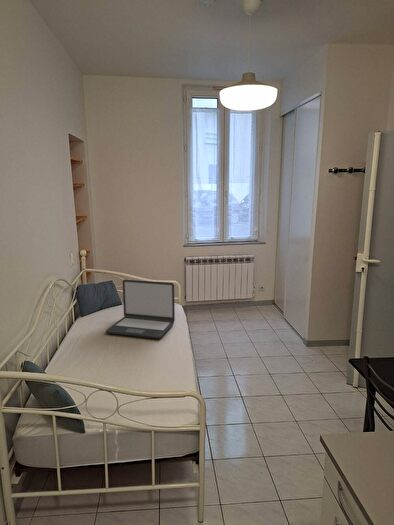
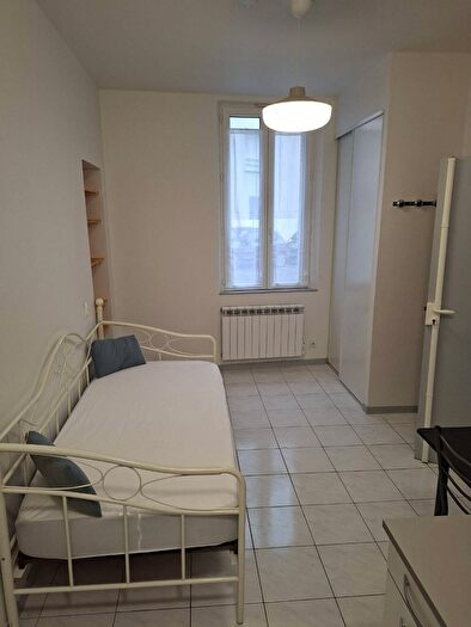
- laptop (140, 307)
